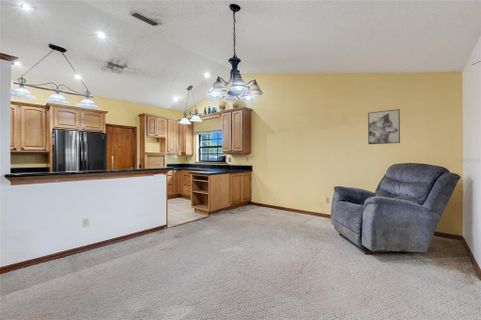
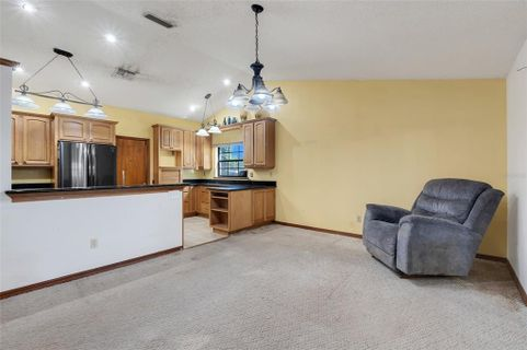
- wall art (383, 127)
